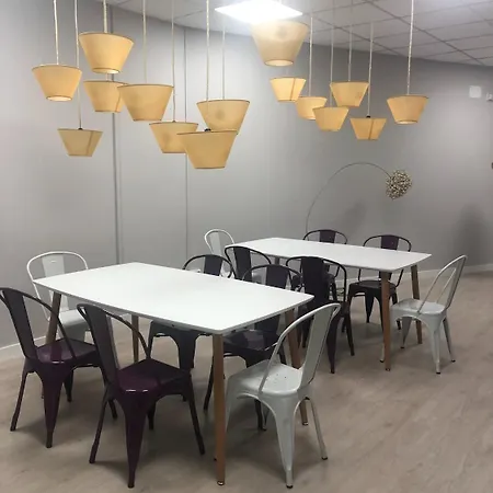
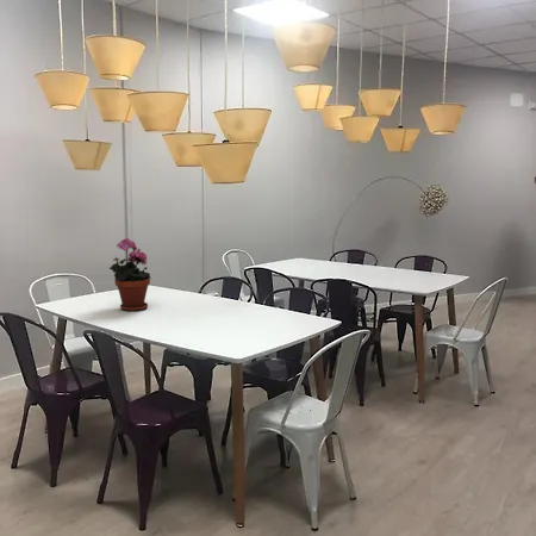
+ potted plant (131, 274)
